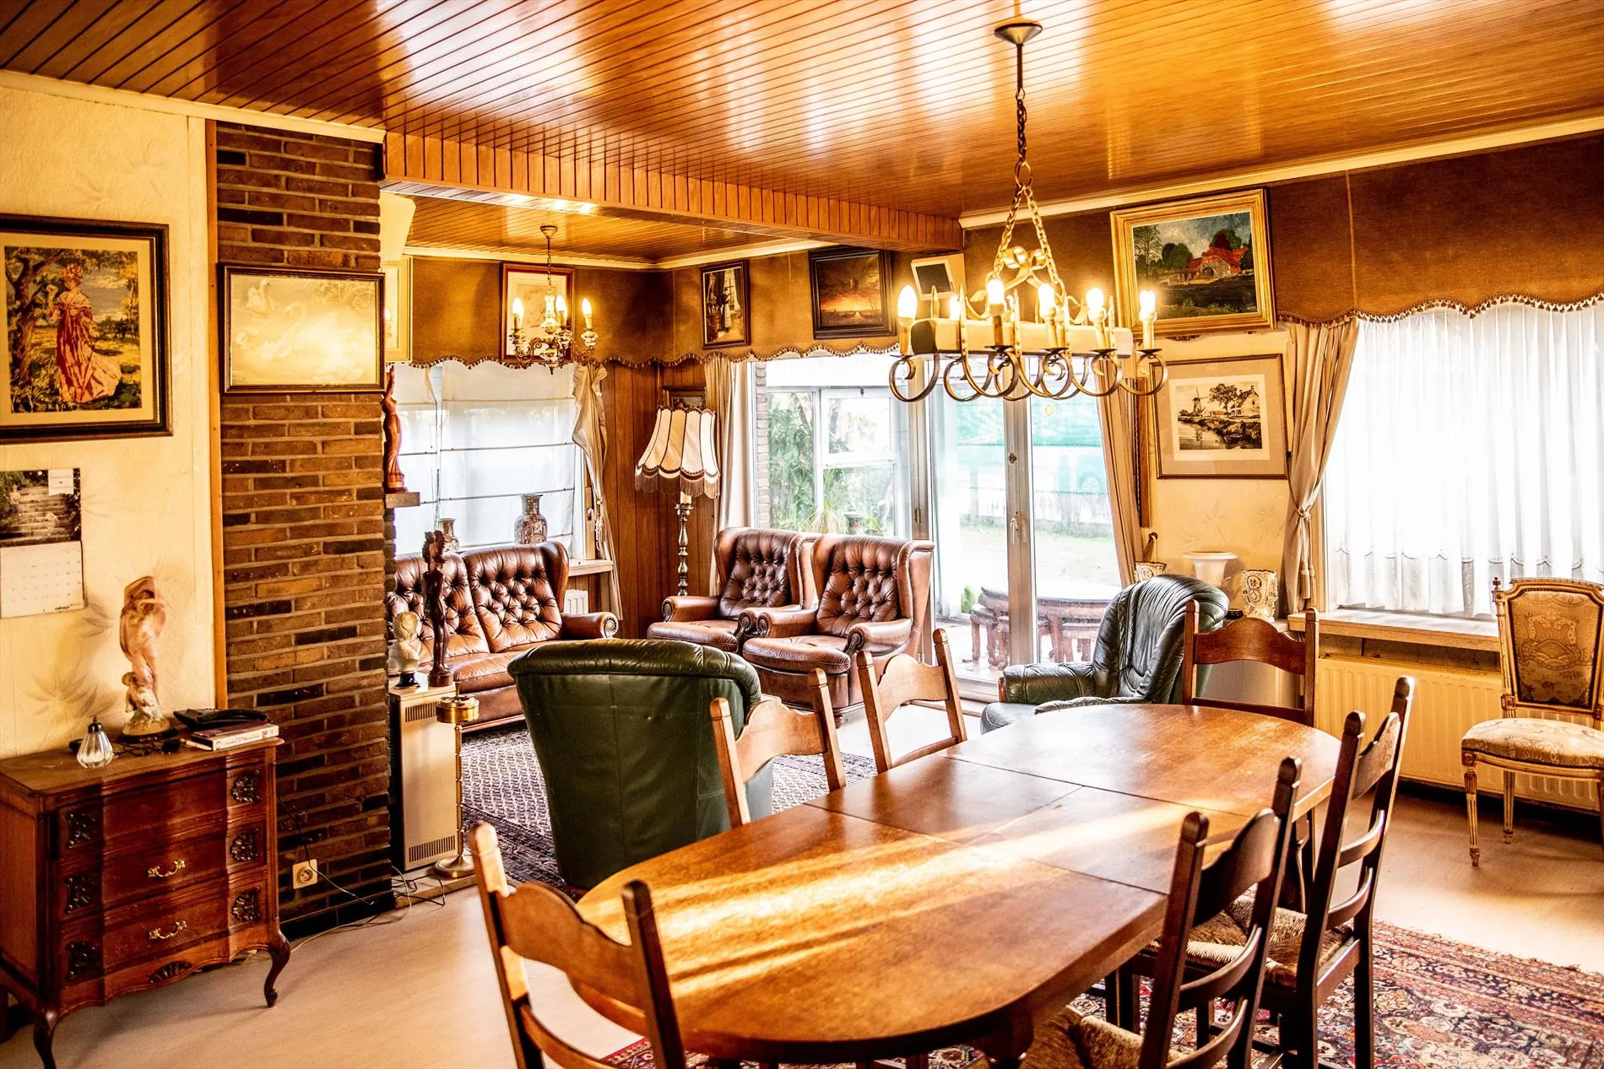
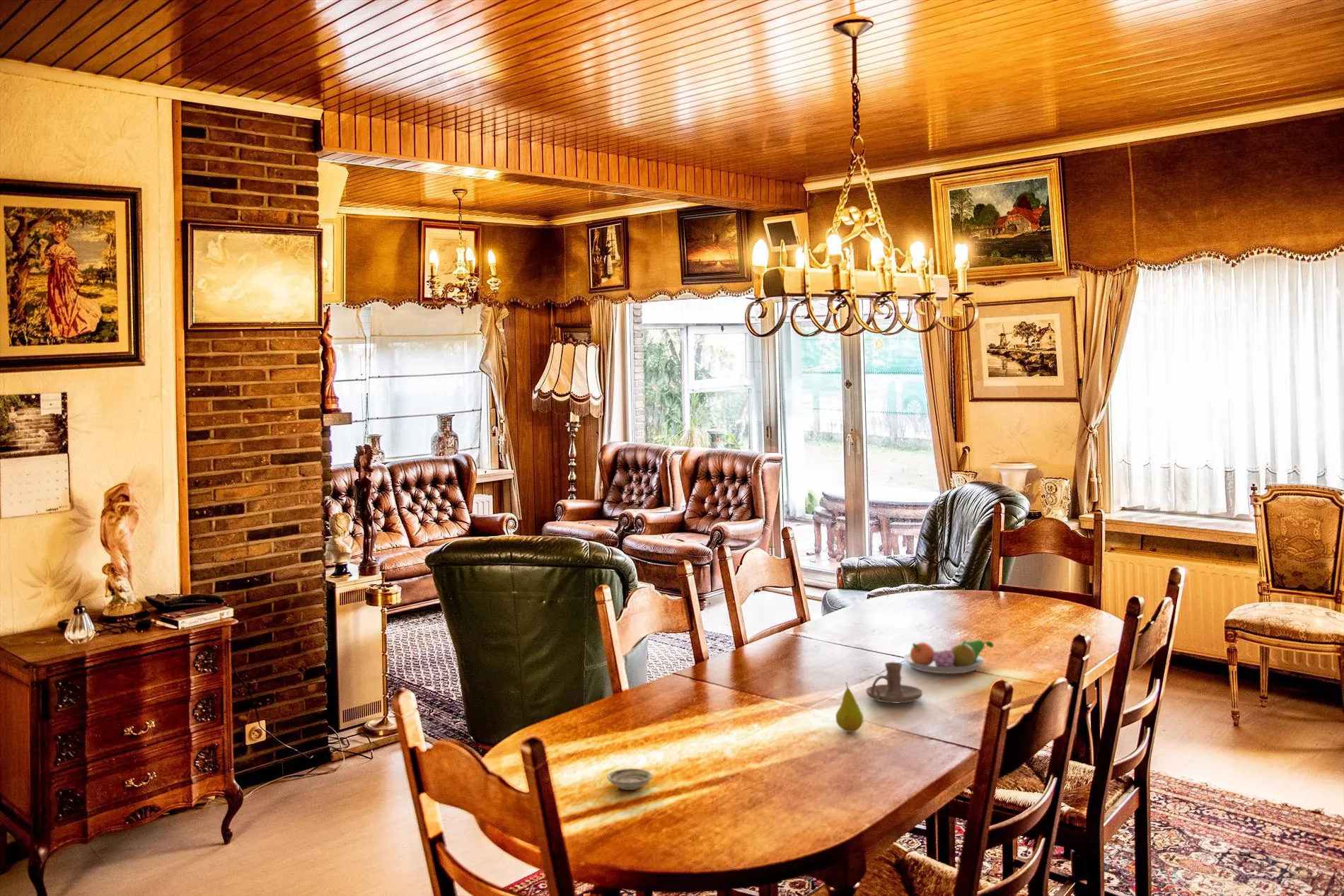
+ candle holder (890, 683)
+ fruit (849, 706)
+ fruit bowl (946, 651)
+ saucer (630, 780)
